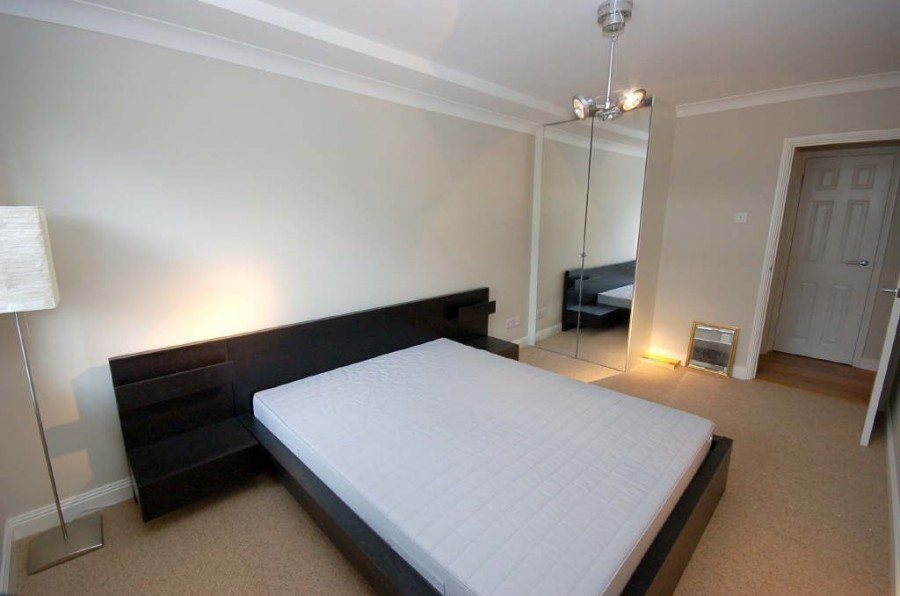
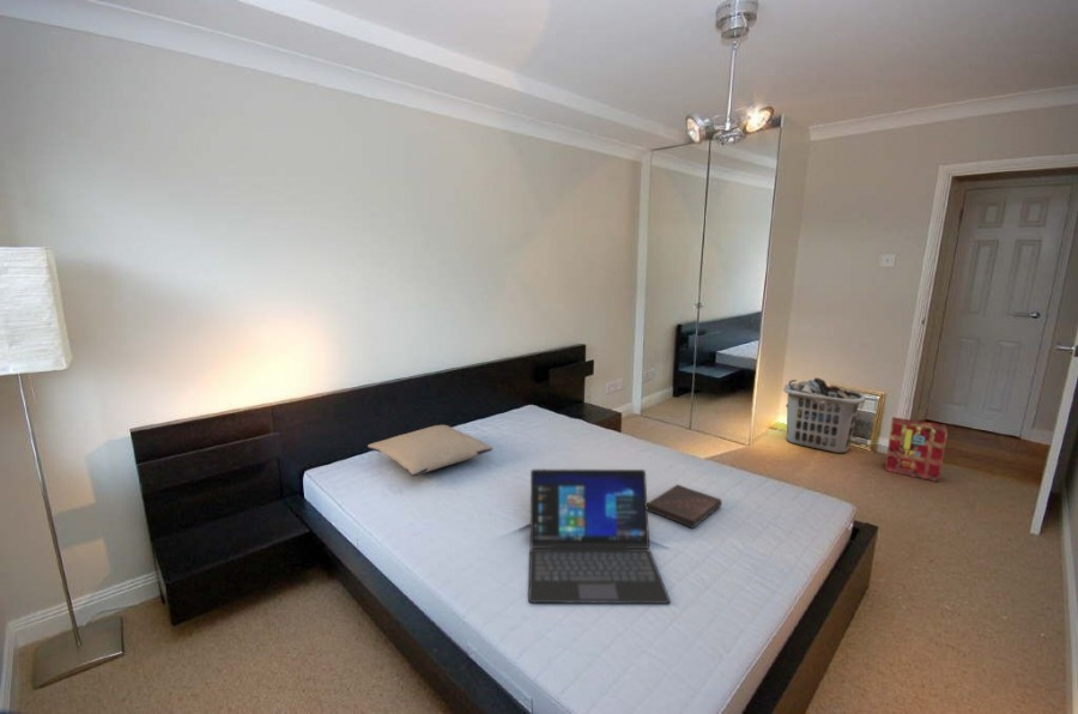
+ laptop (593, 528)
+ pillow (430, 448)
+ book (684, 504)
+ clothes hamper (820, 412)
+ product box (914, 448)
